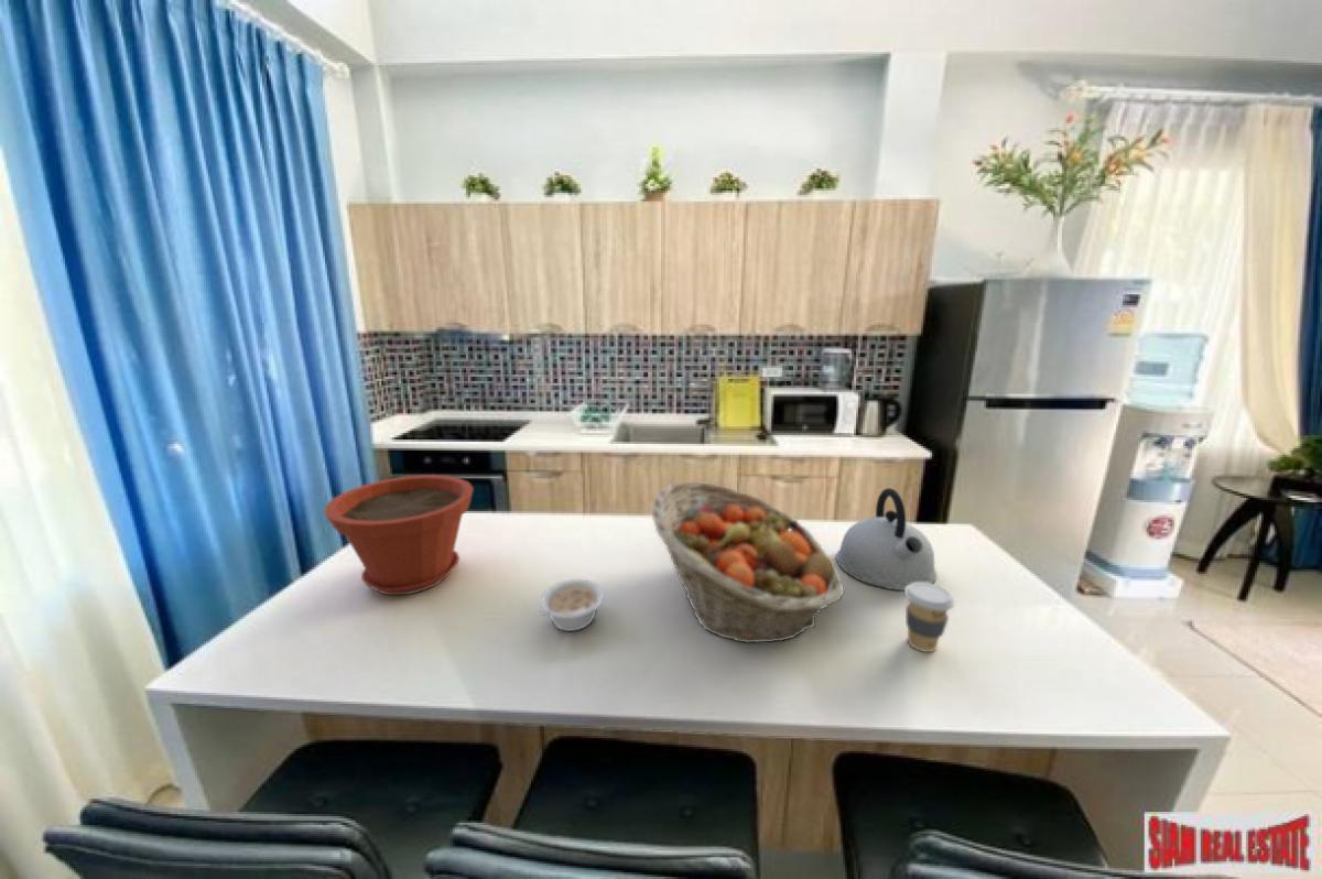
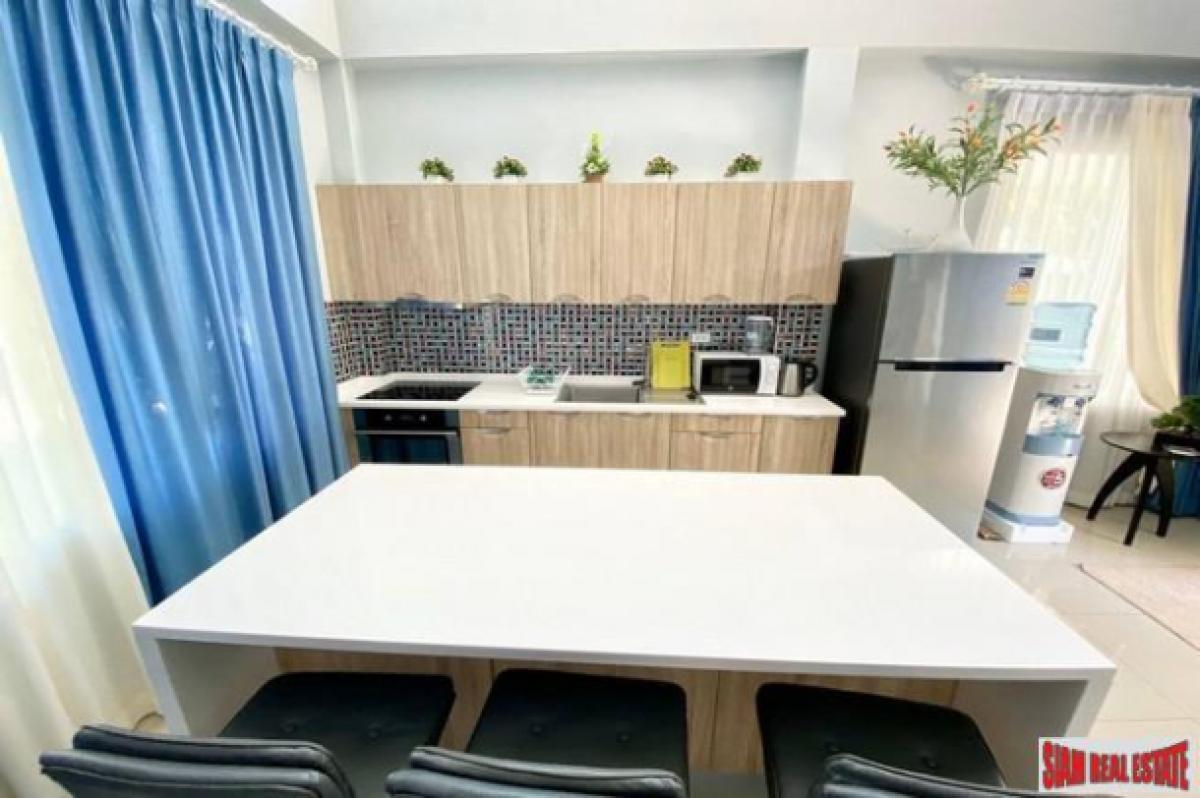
- coffee cup (925, 618)
- legume (572, 606)
- fruit basket (743, 551)
- kettle (891, 531)
- plant pot (408, 536)
